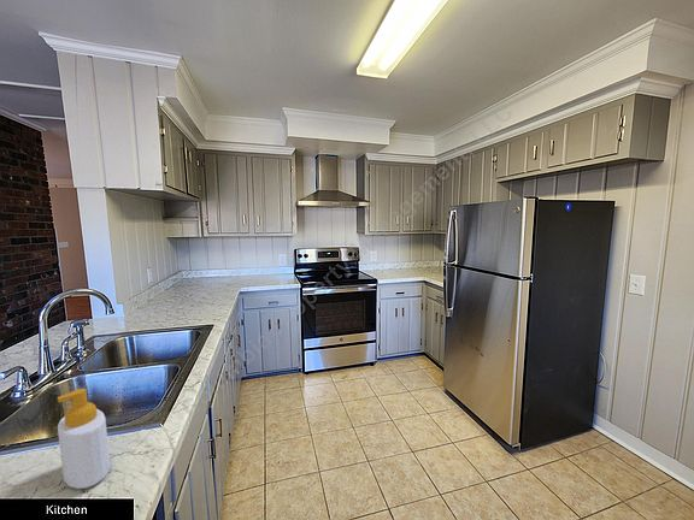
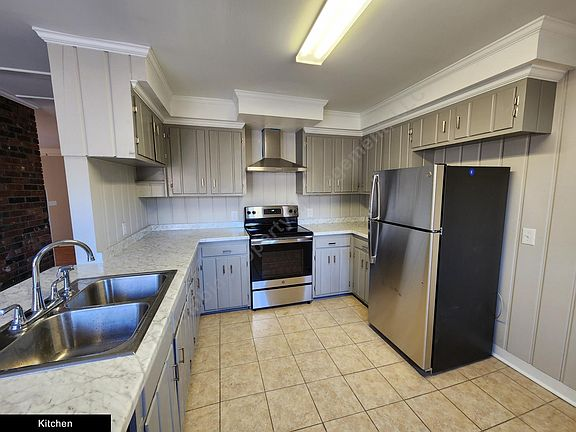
- soap bottle (82, 431)
